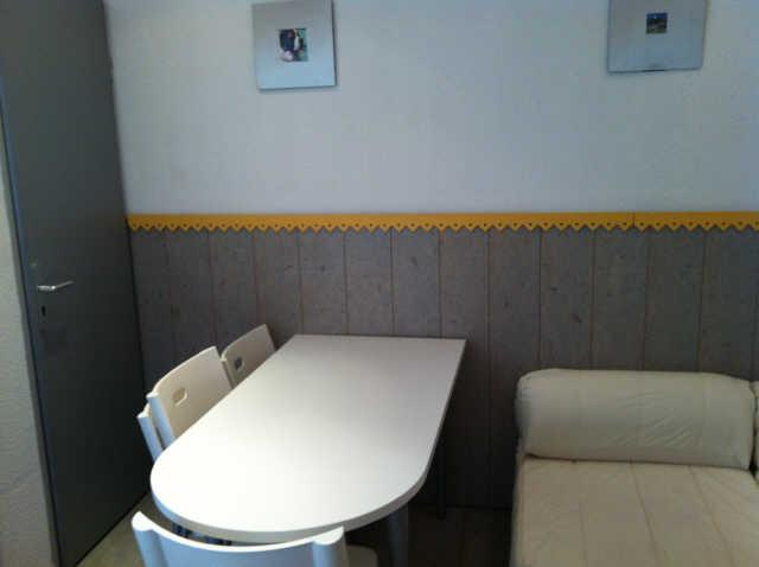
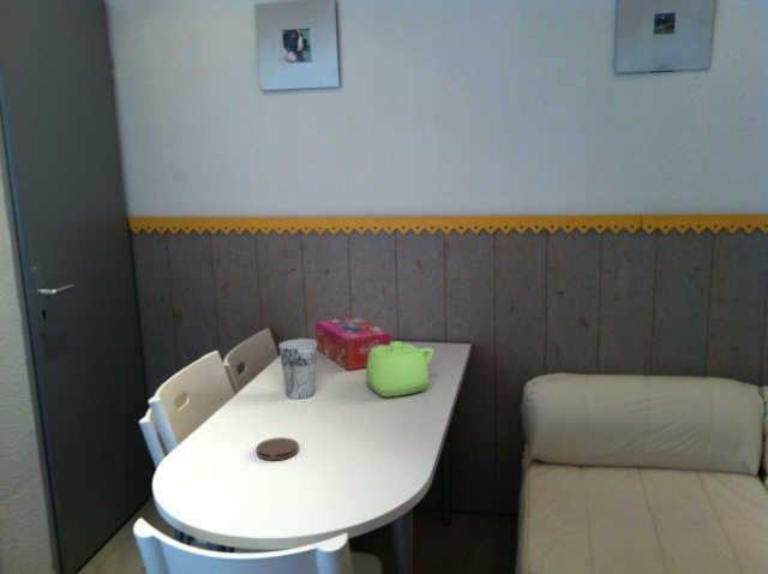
+ tissue box (352, 341)
+ cup (299, 369)
+ teapot (400, 363)
+ coaster (277, 448)
